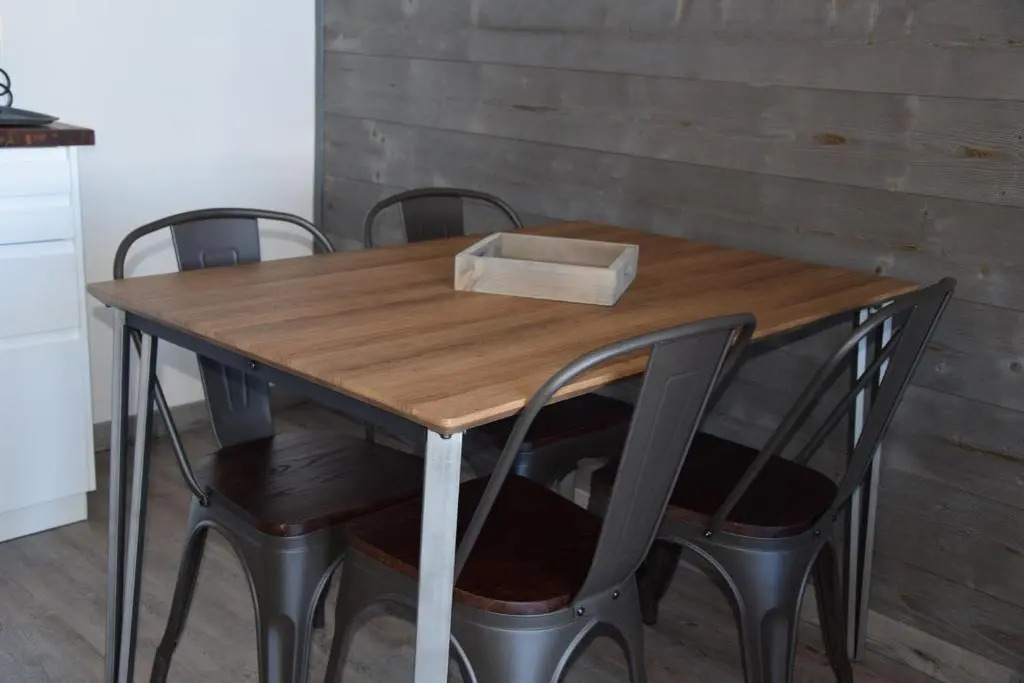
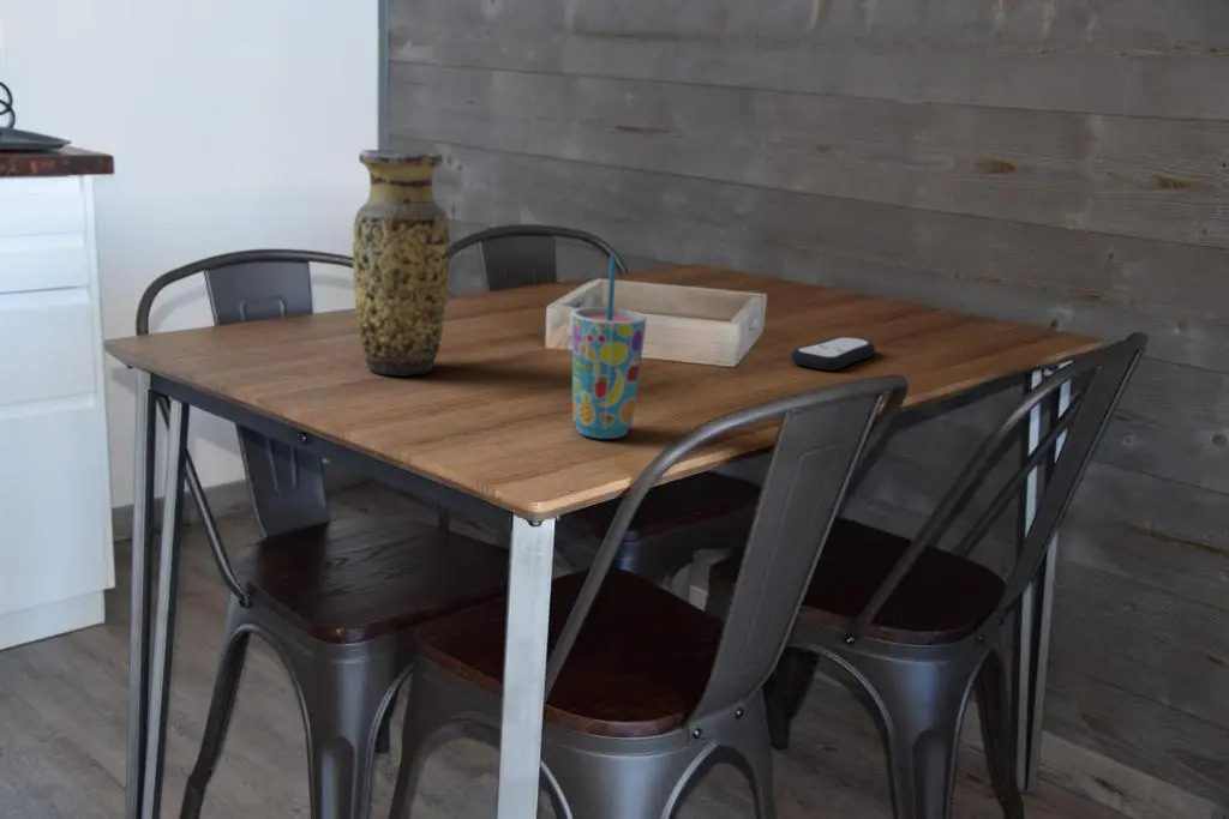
+ cup (607, 344)
+ remote control (835, 351)
+ vase (401, 263)
